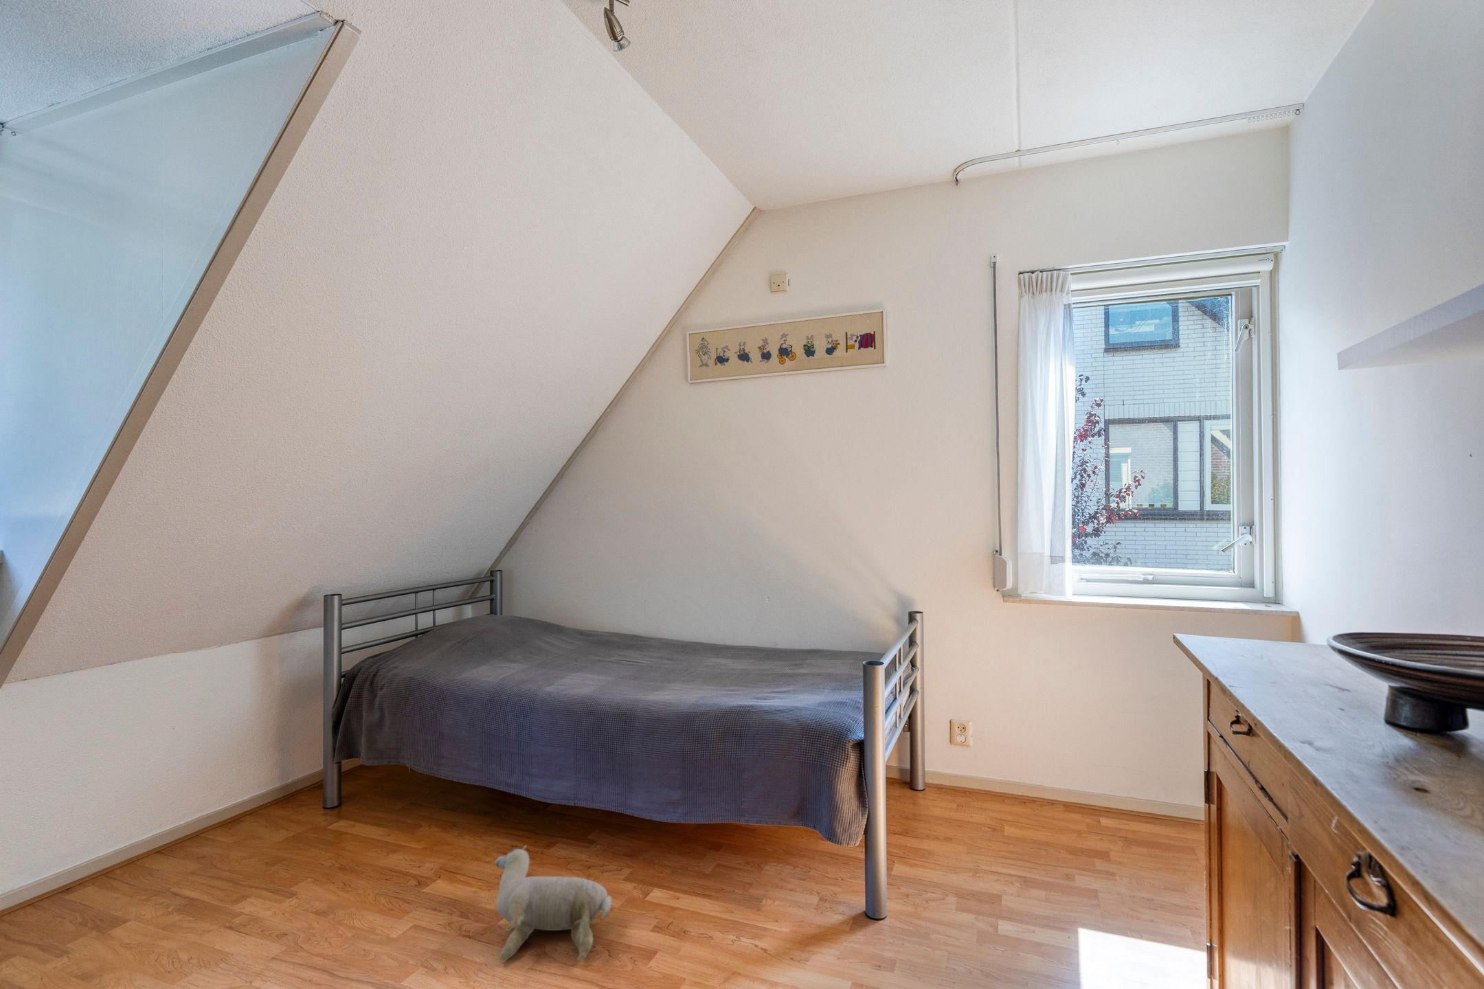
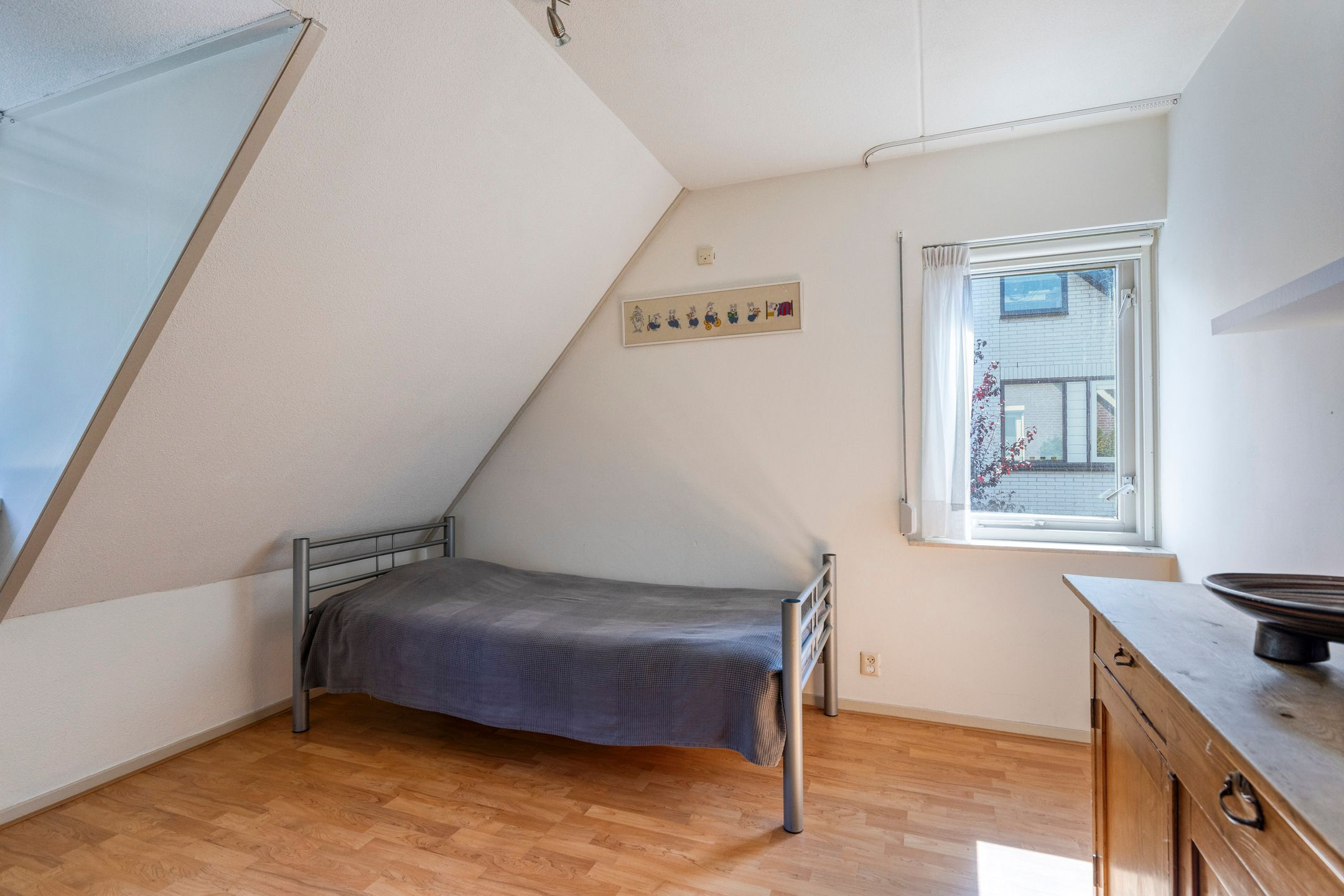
- plush toy (543, 898)
